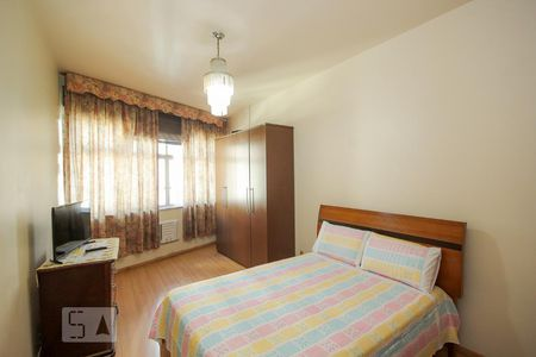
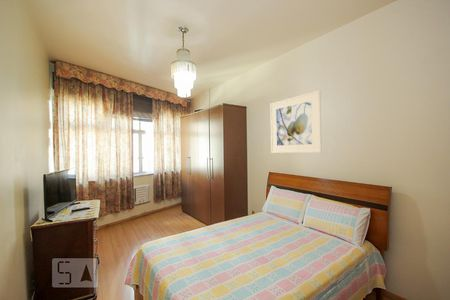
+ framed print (292, 125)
